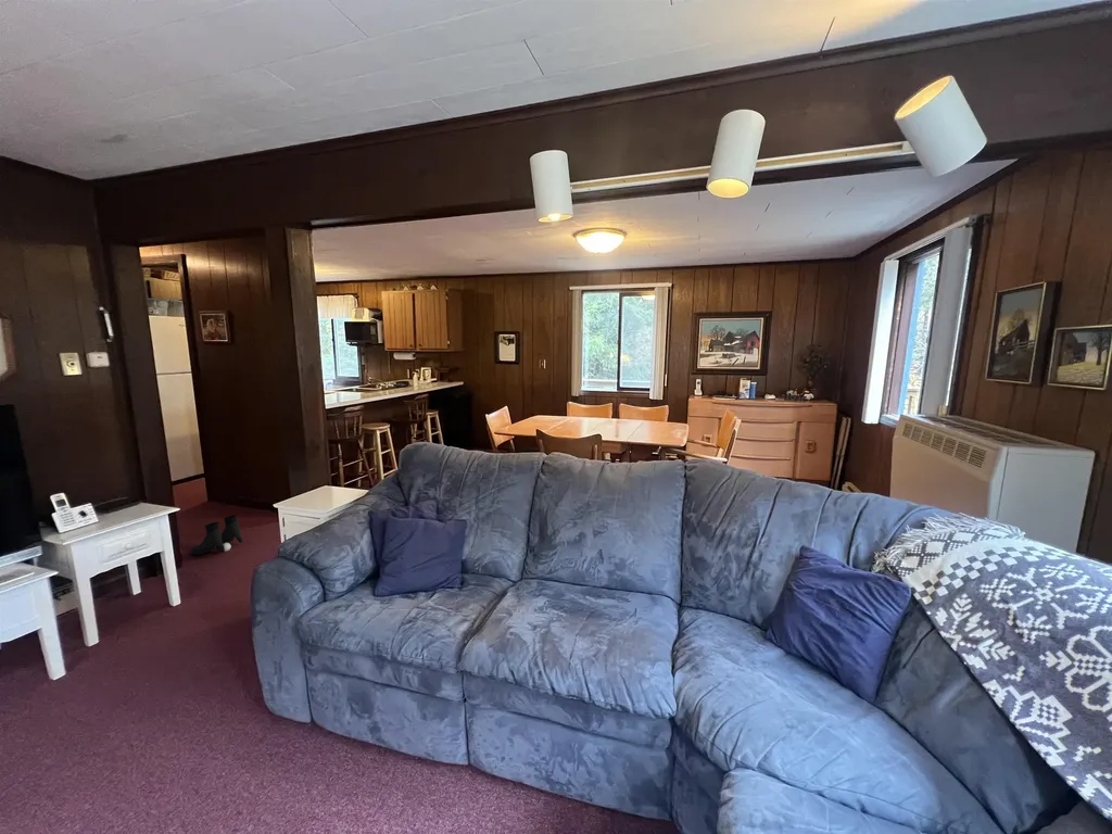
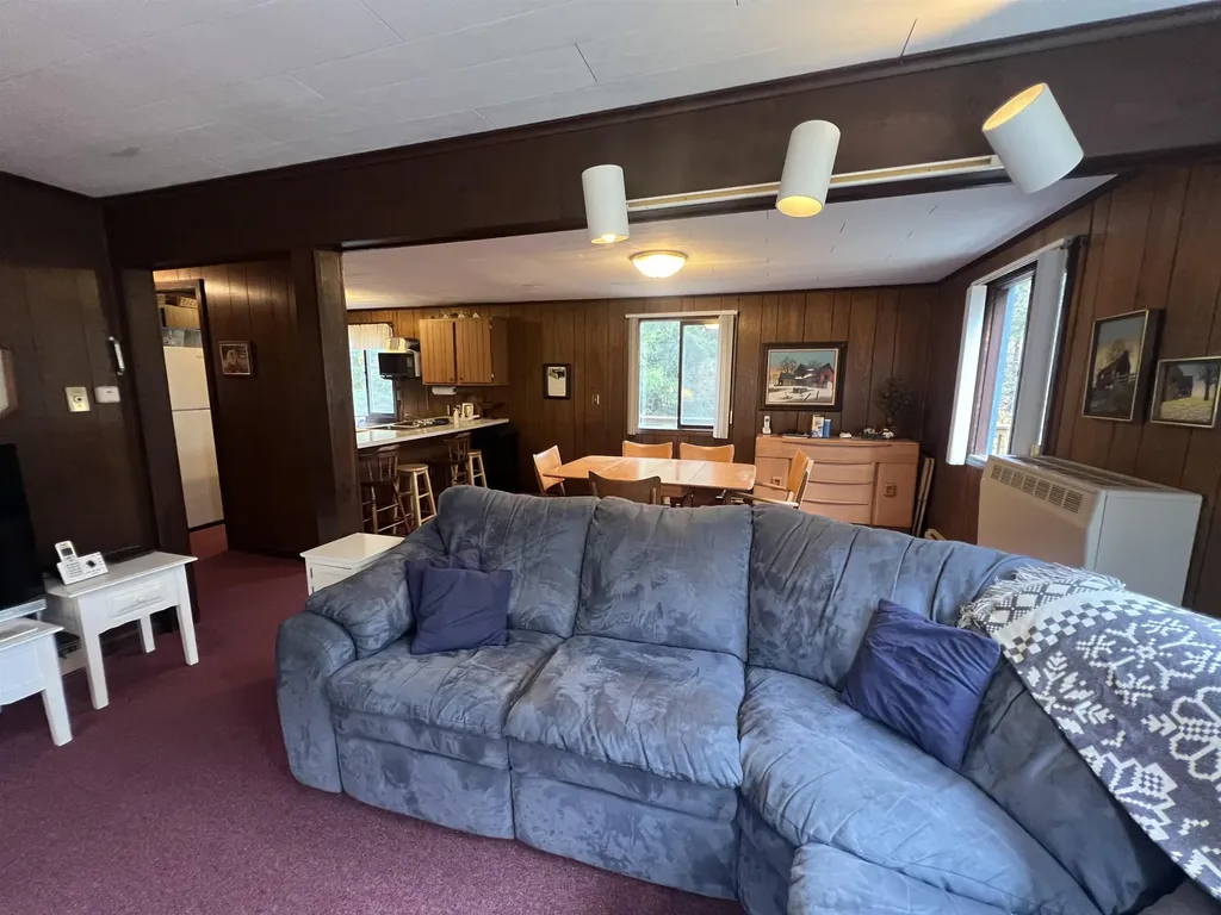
- boots (215, 533)
